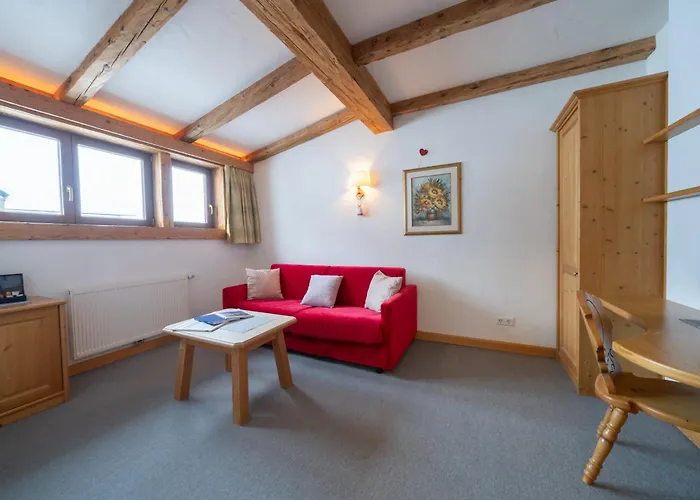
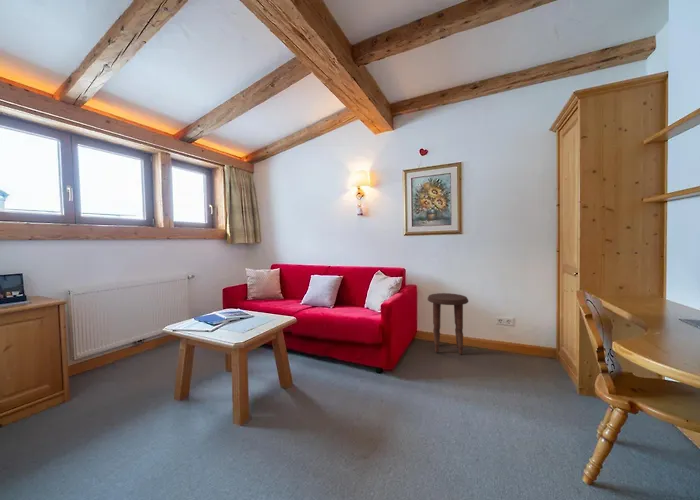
+ side table (455, 323)
